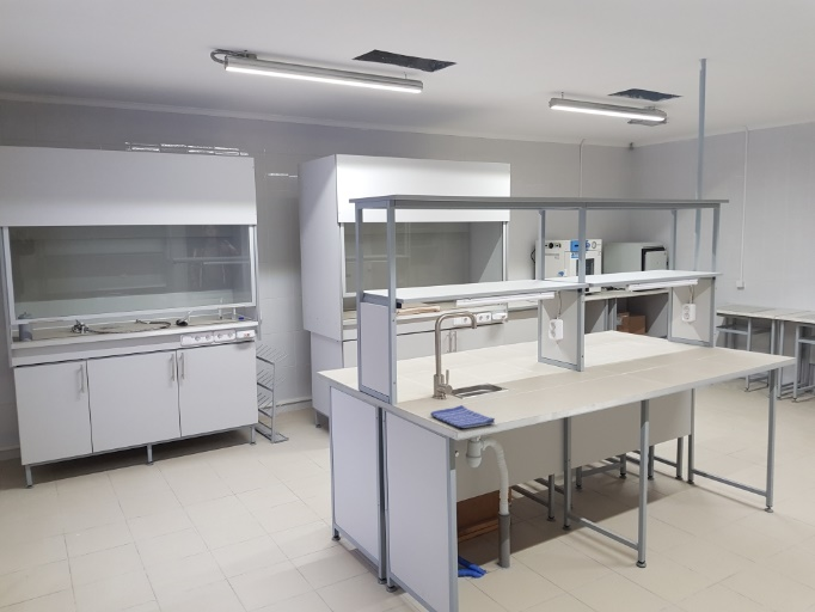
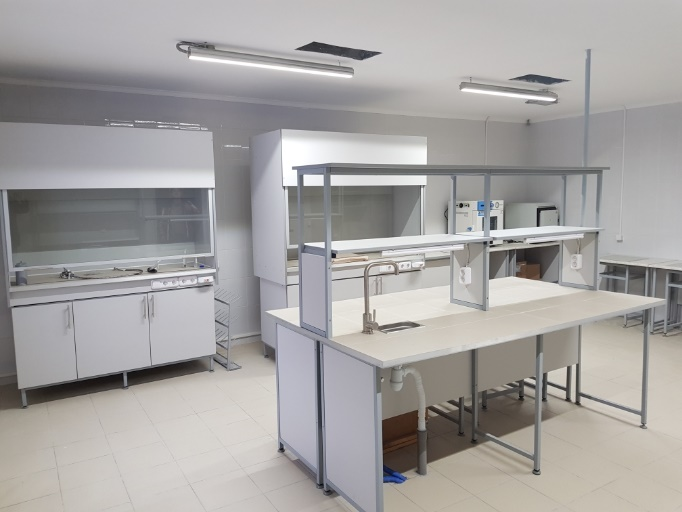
- dish towel (461, 416)
